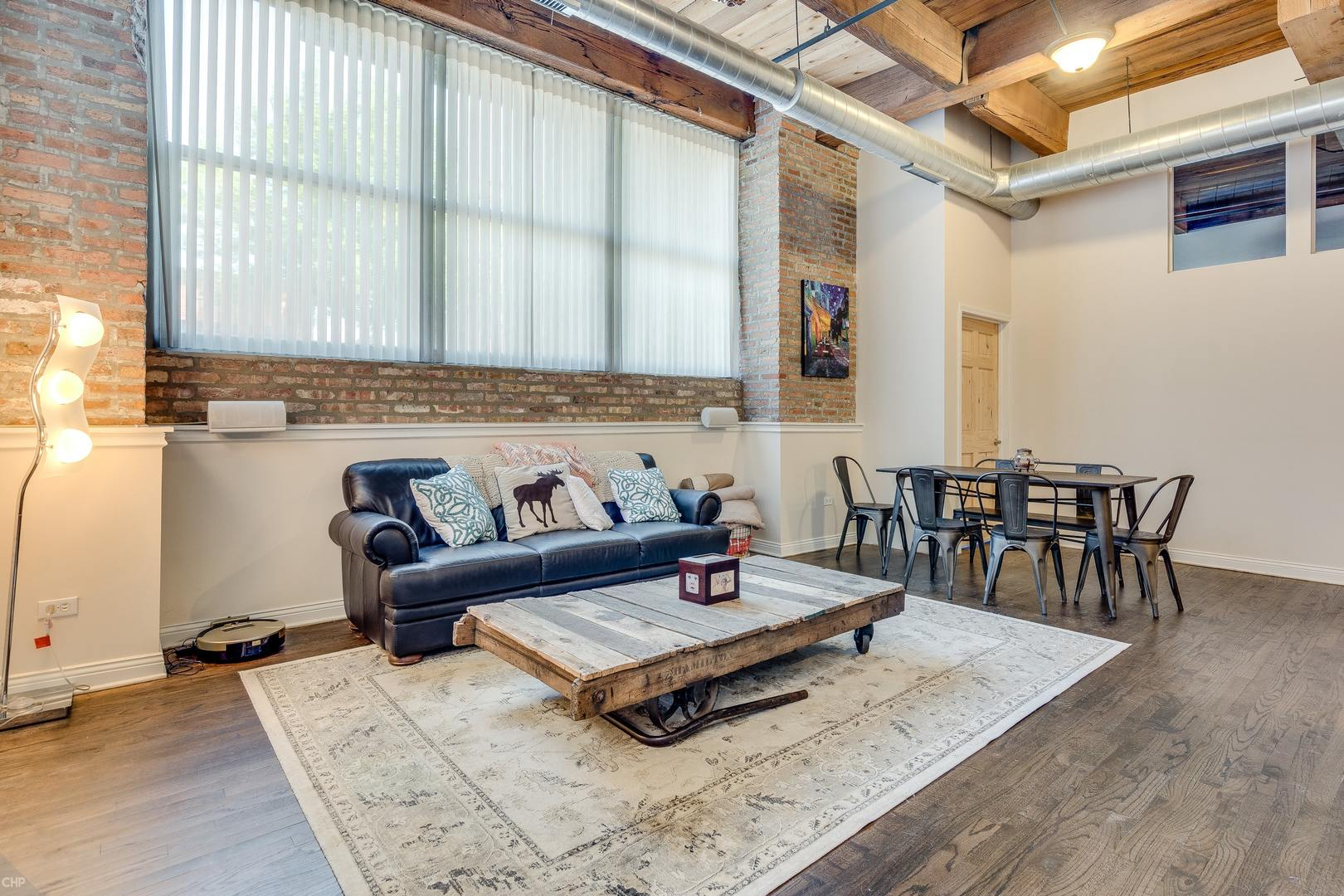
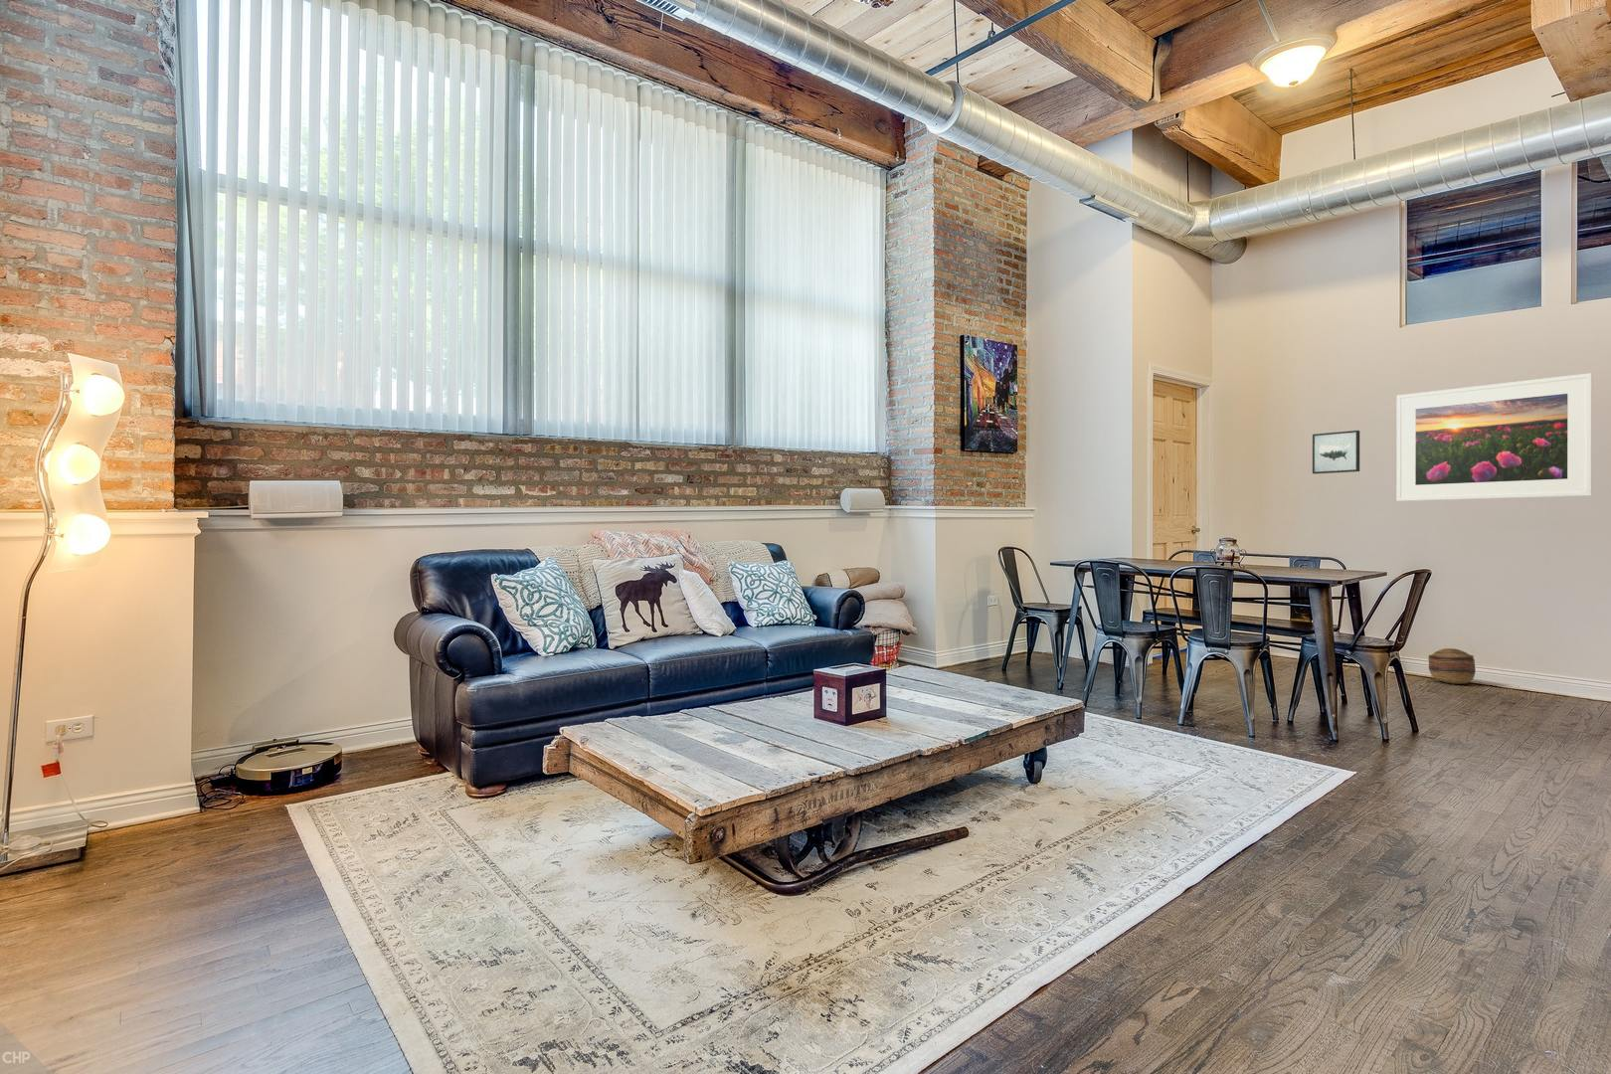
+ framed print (1486, 441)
+ basket (1450, 665)
+ wall art (1335, 452)
